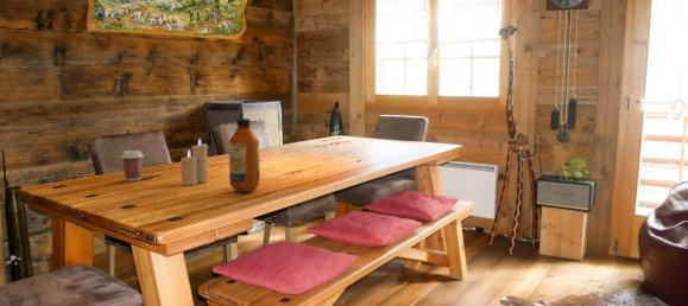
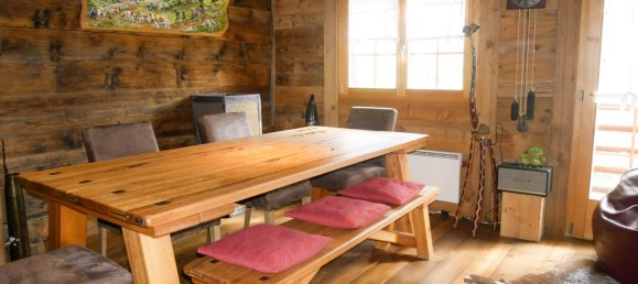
- coffee cup (132, 165)
- candle (194, 160)
- bottle (244, 154)
